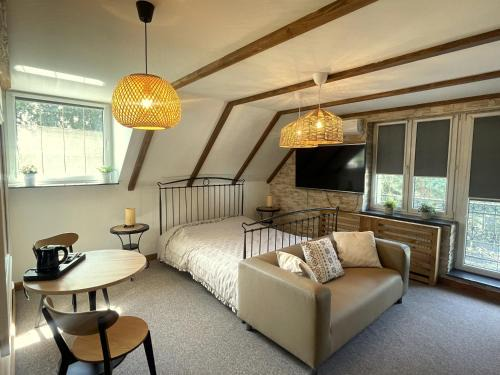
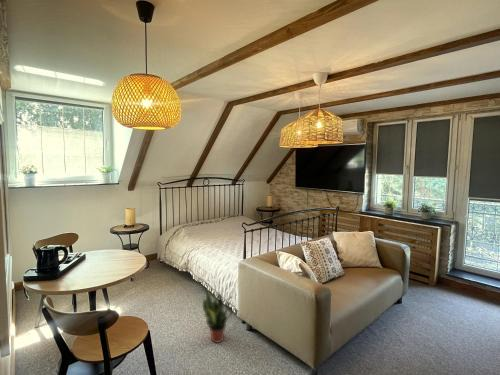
+ potted plant (217, 316)
